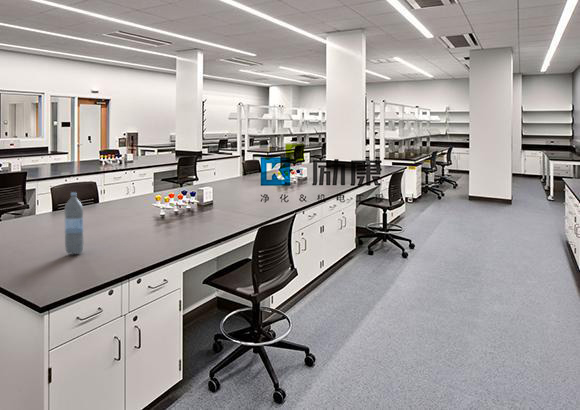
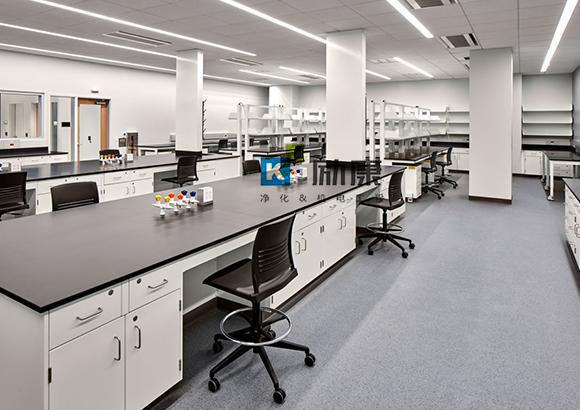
- water bottle (74, 223)
